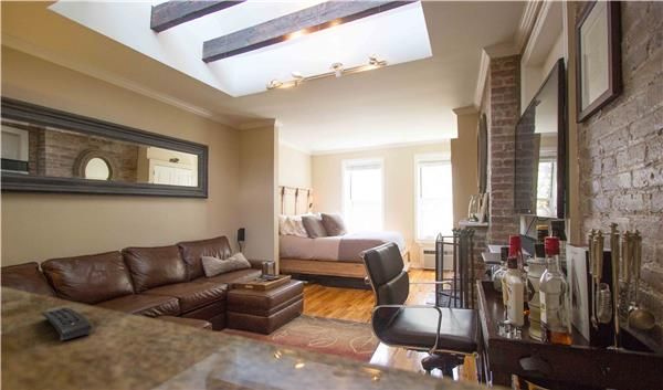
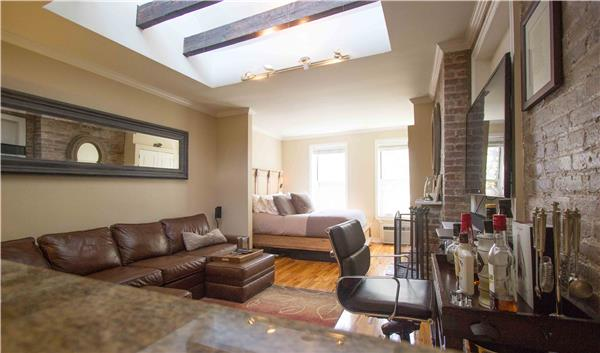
- remote control (63, 319)
